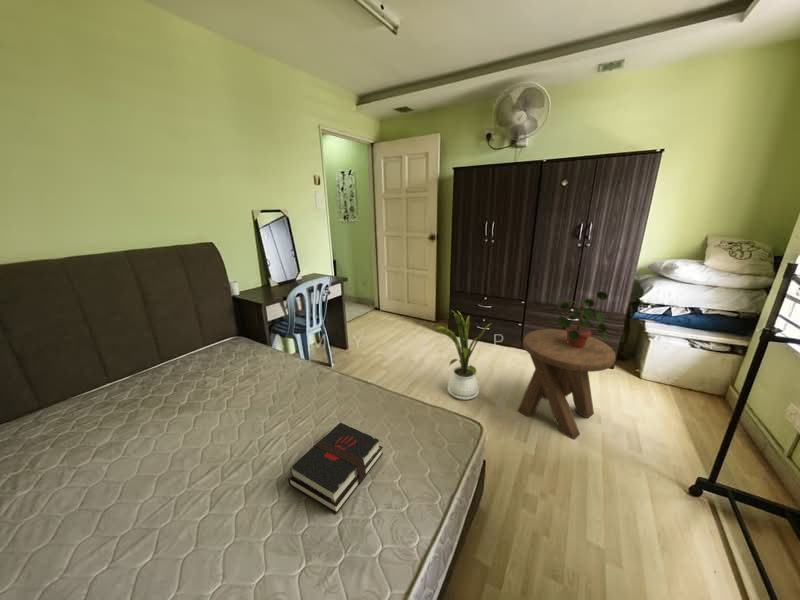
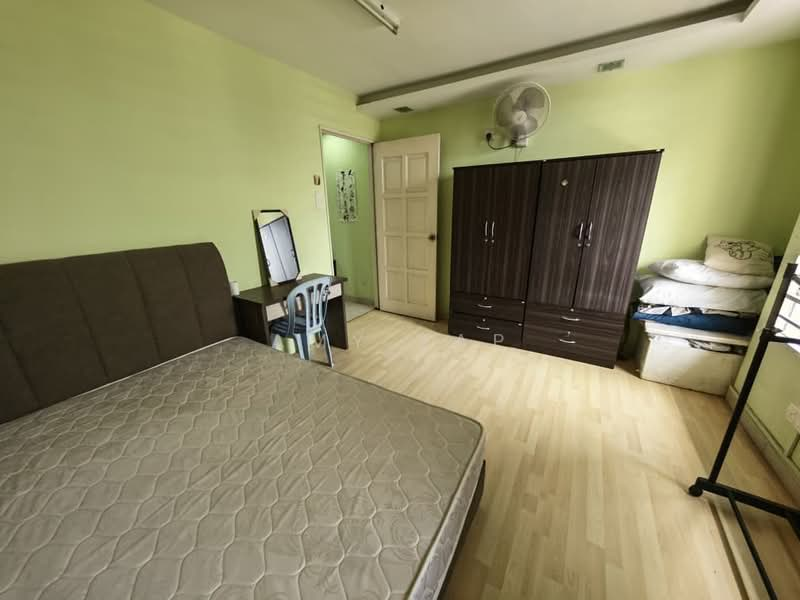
- house plant (462, 351)
- potted plant (582, 317)
- music stool (561, 379)
- hardback book (337, 460)
